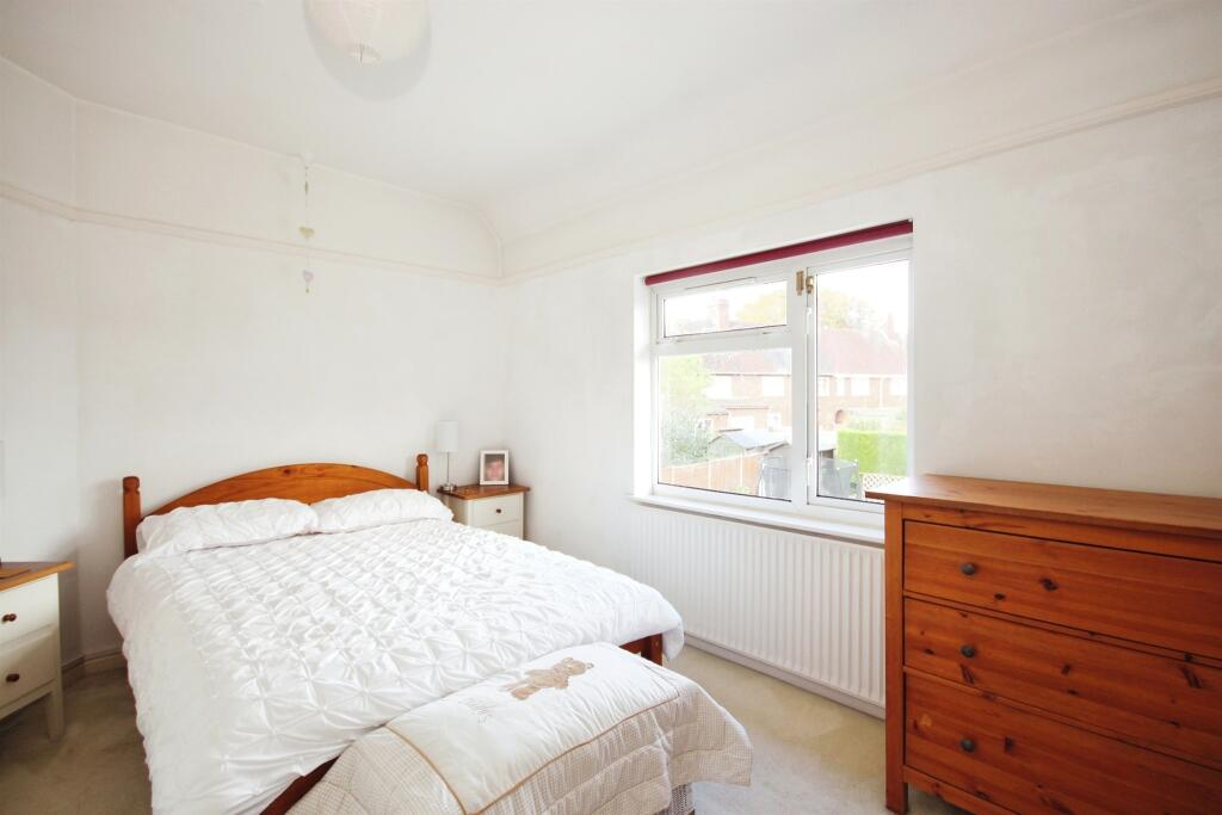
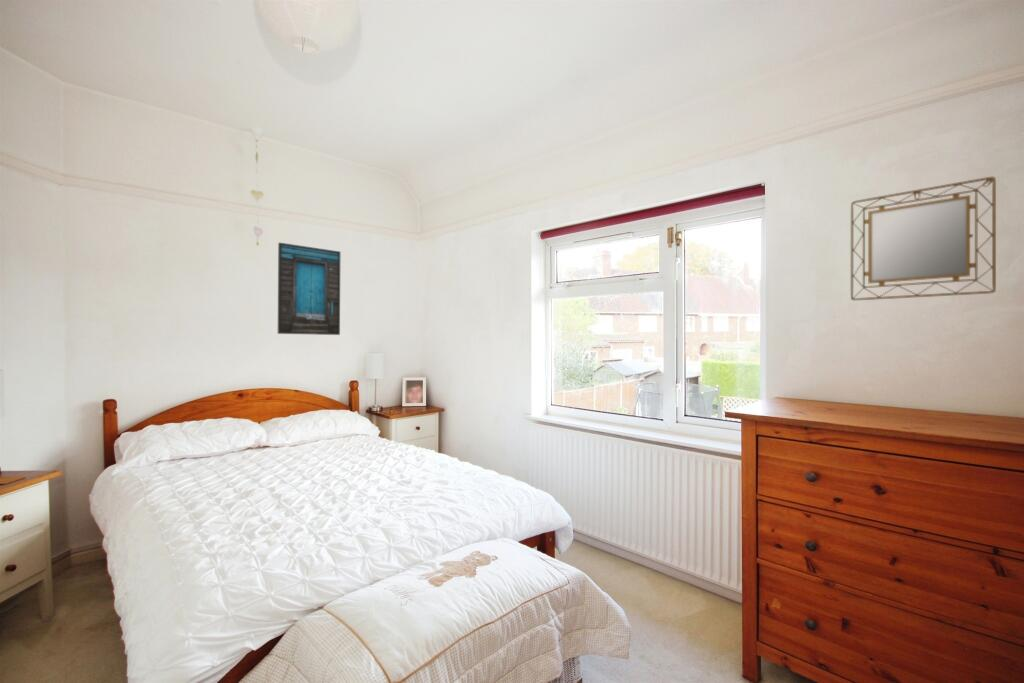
+ home mirror (916, 242)
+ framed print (310, 290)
